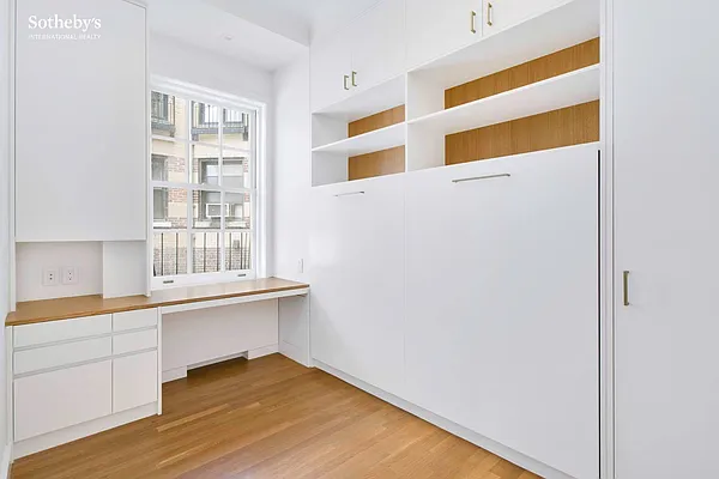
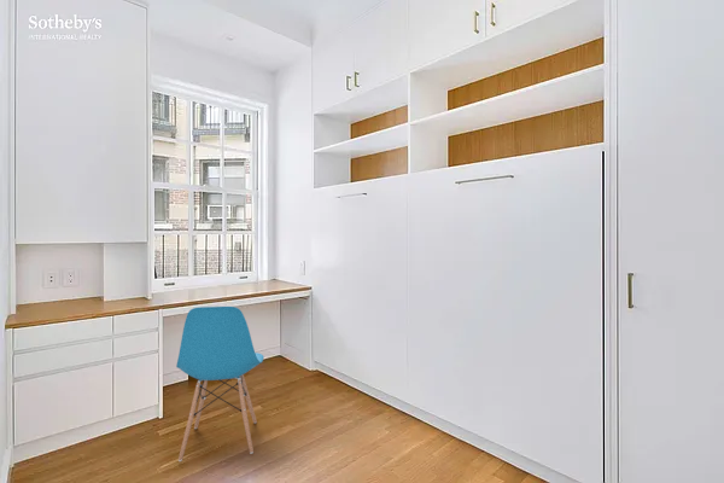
+ chair (221, 369)
